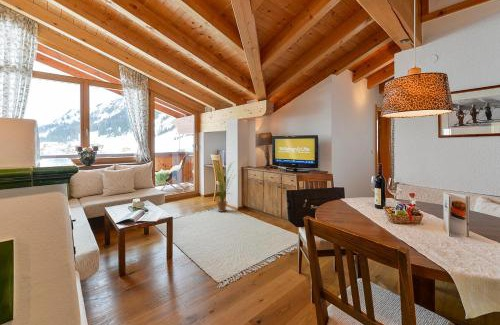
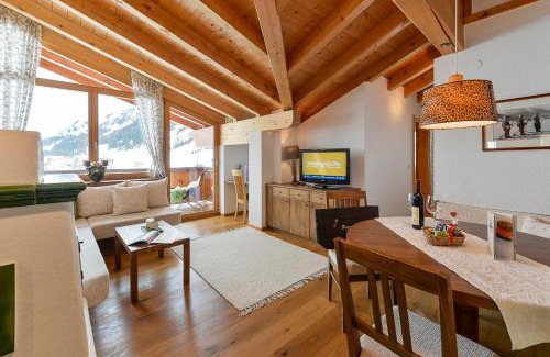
- house plant (223, 186)
